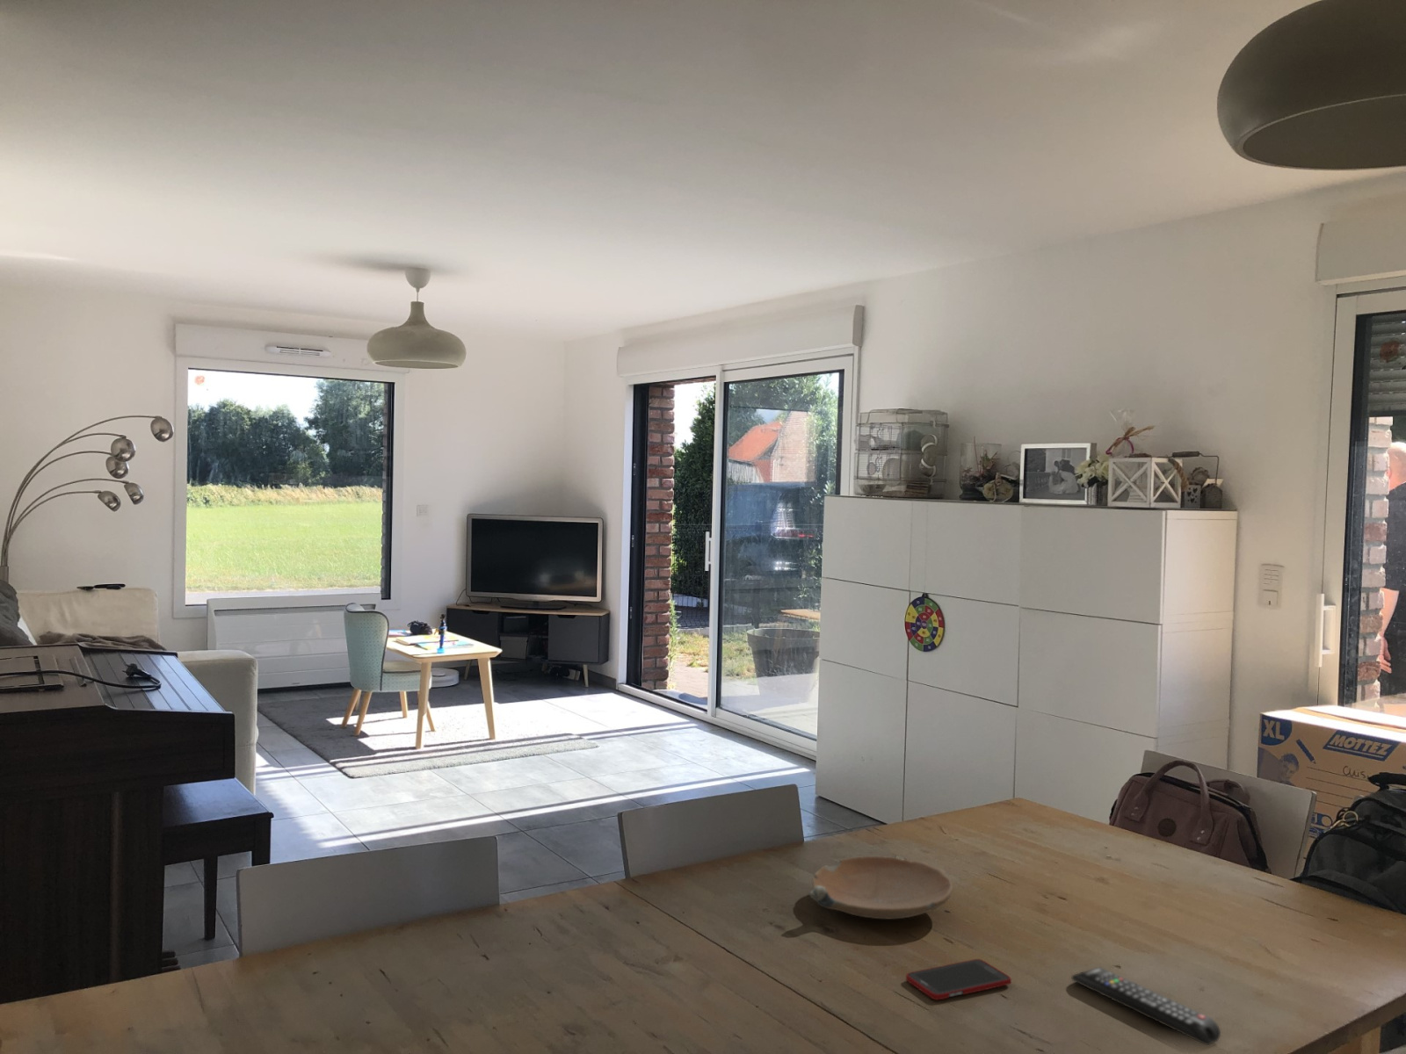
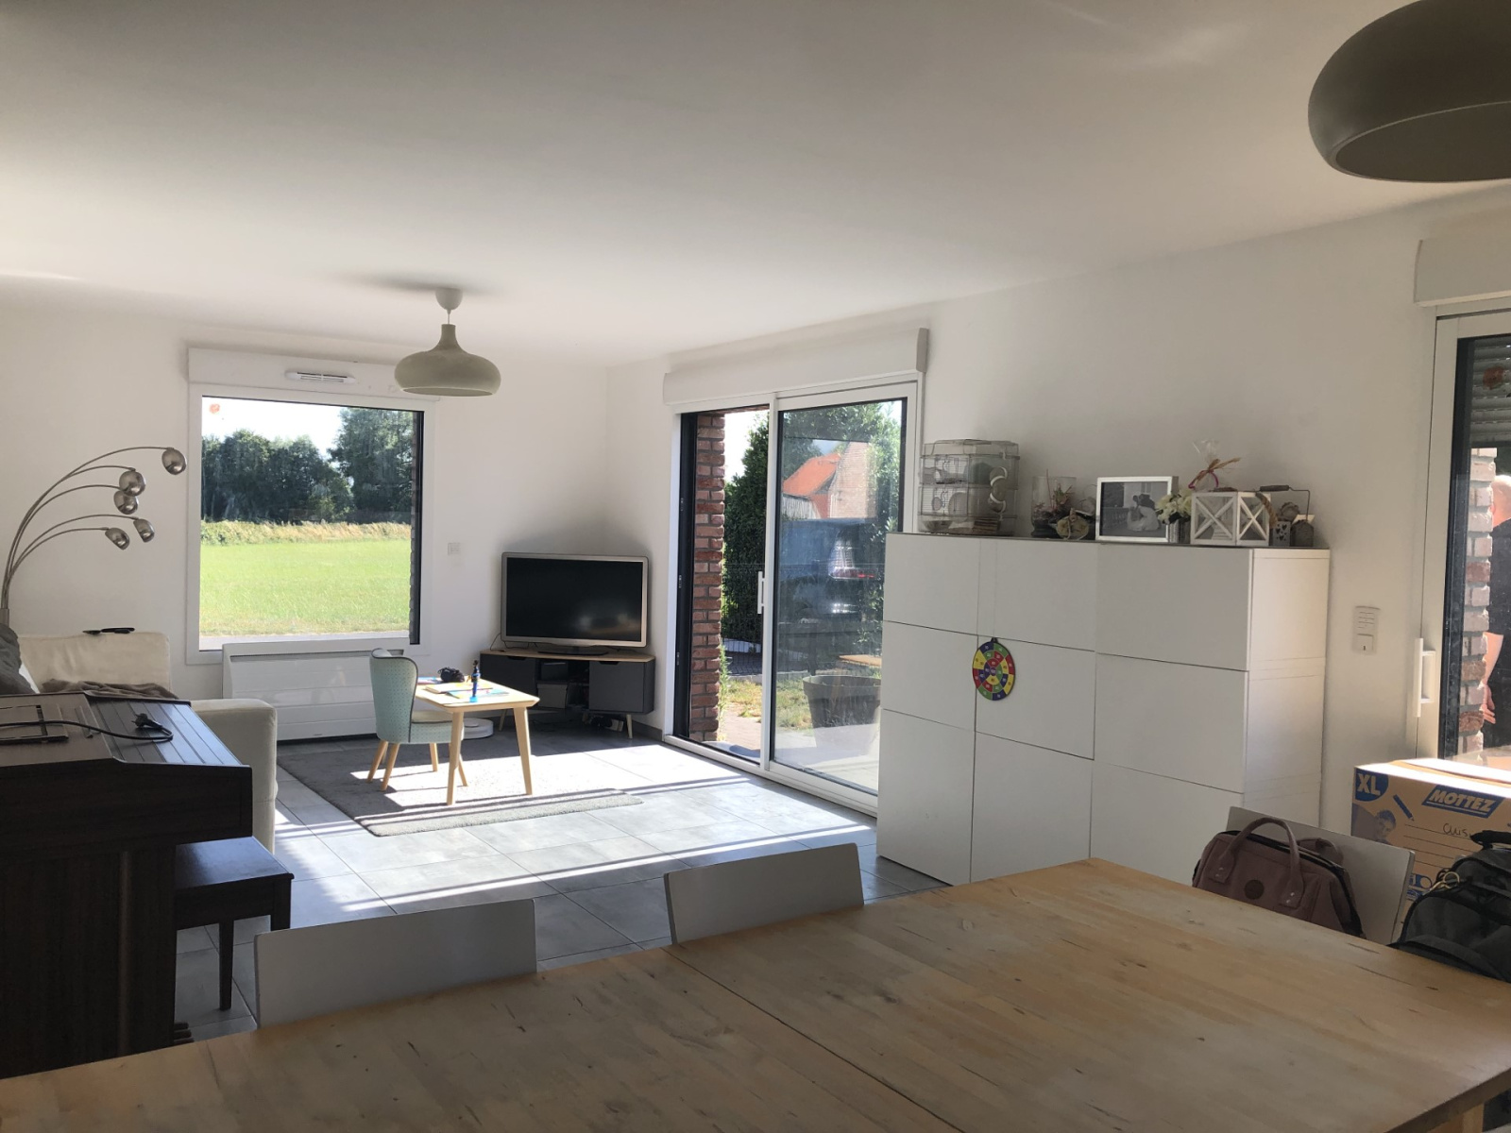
- bowl (881, 889)
- remote control (1141, 1001)
- cell phone (958, 979)
